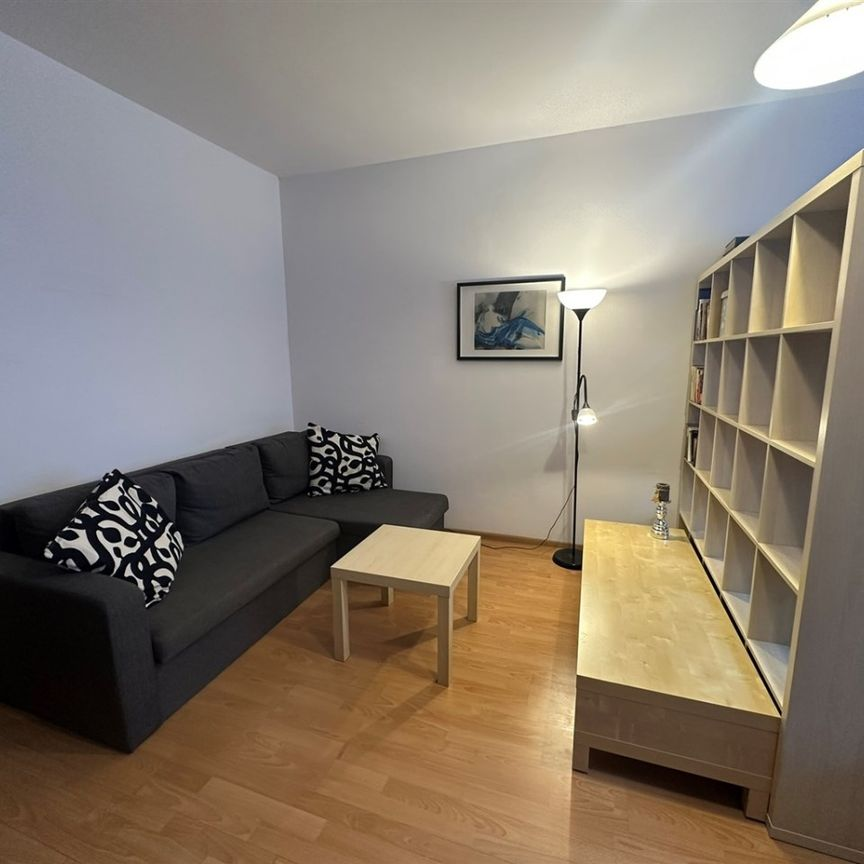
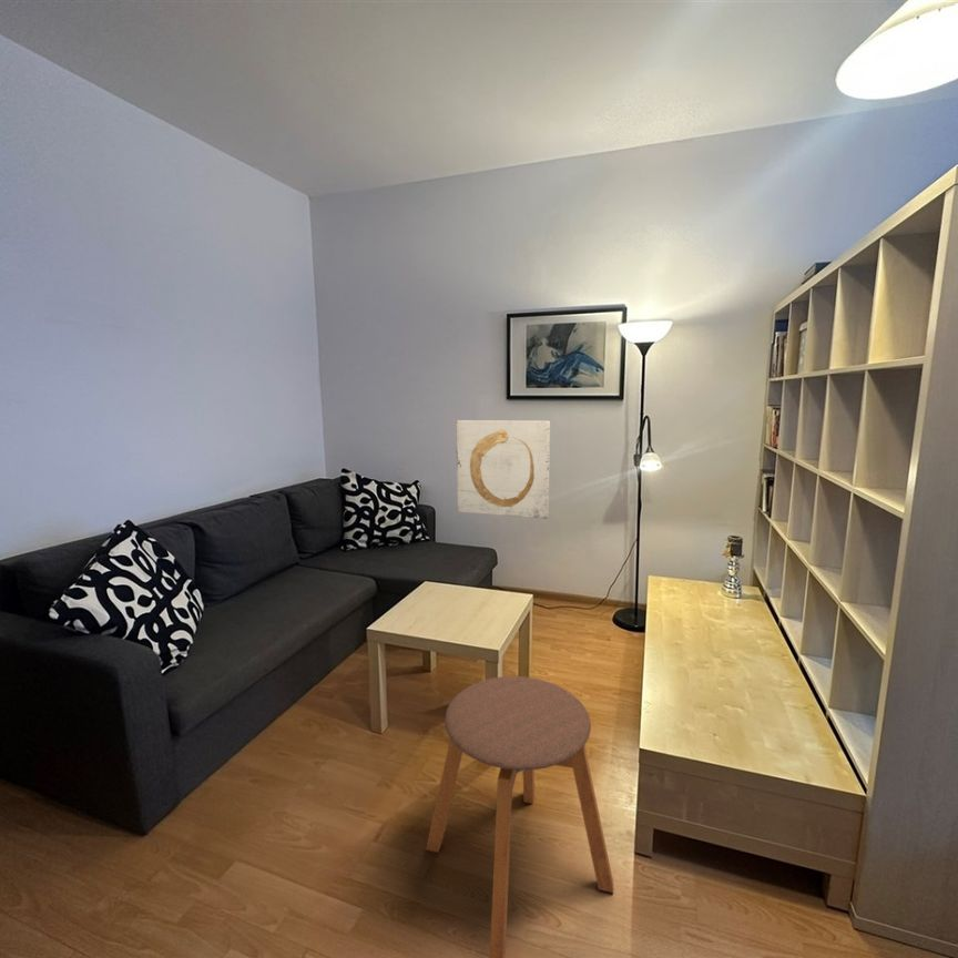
+ stool (512, 788)
+ wall art (501, 468)
